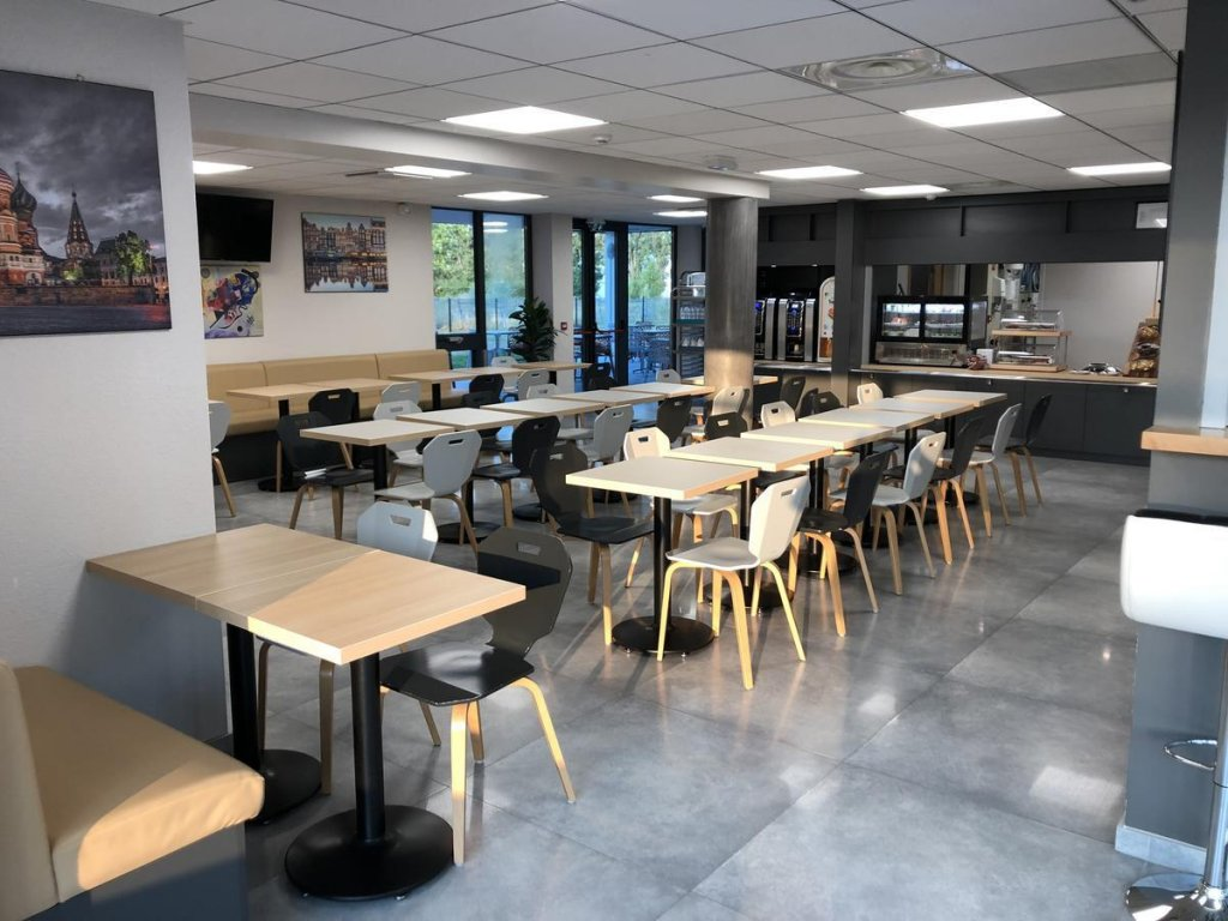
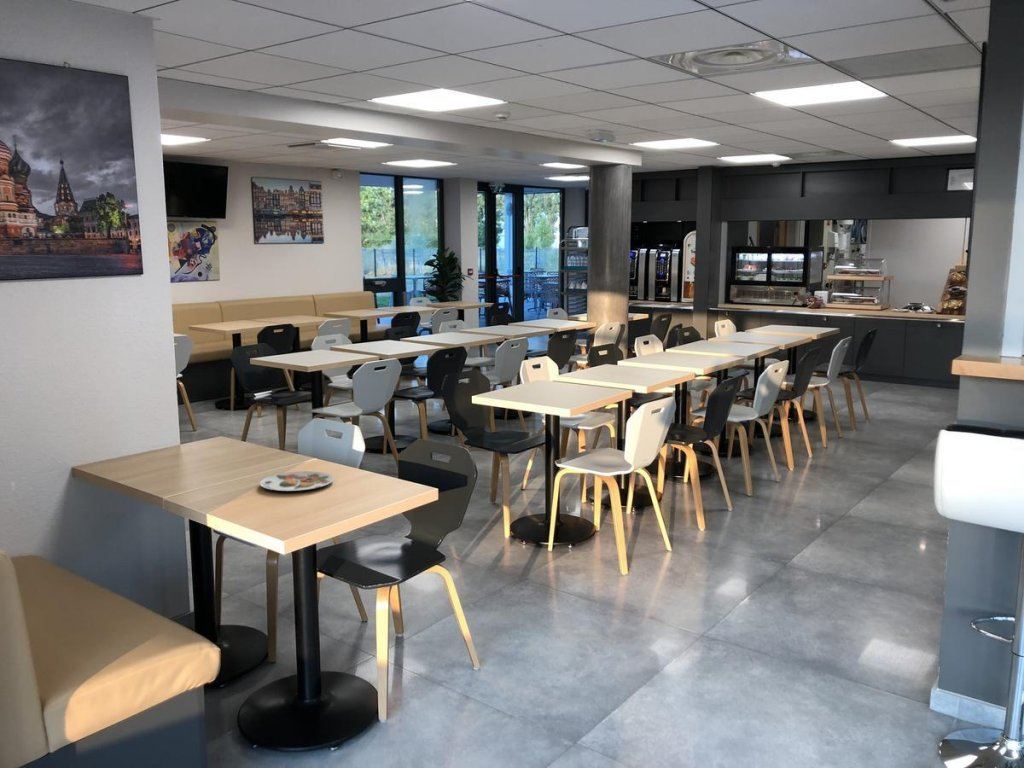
+ plate (297, 481)
